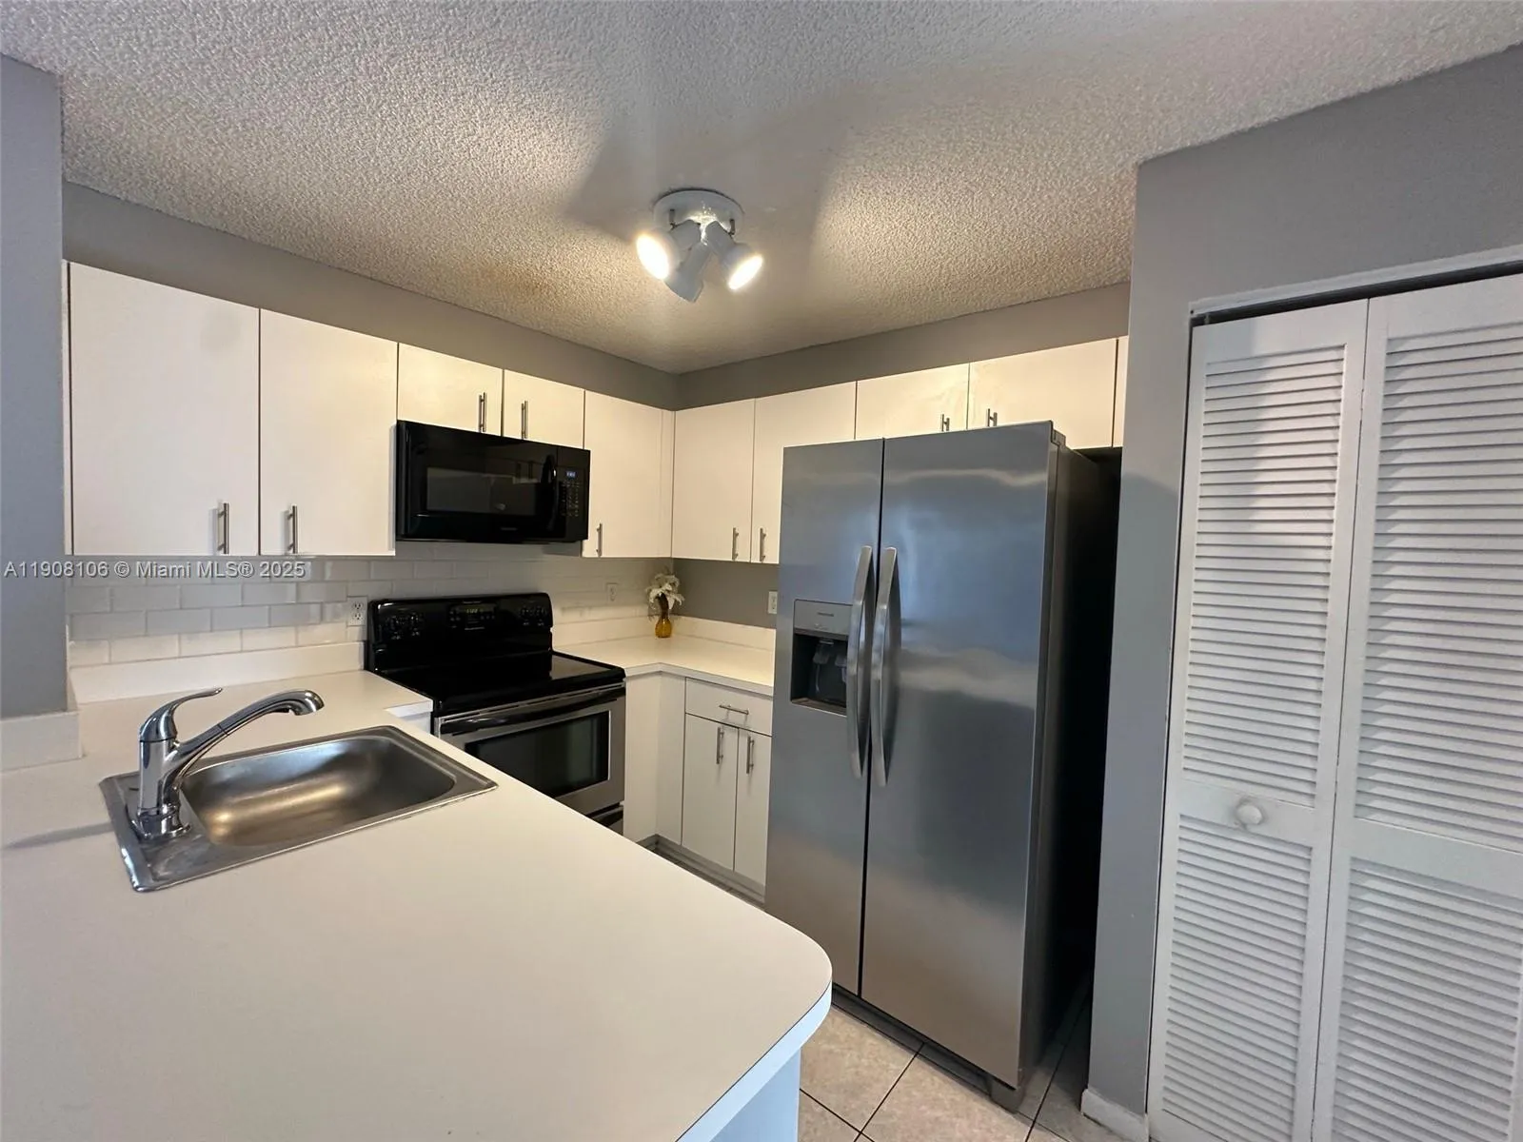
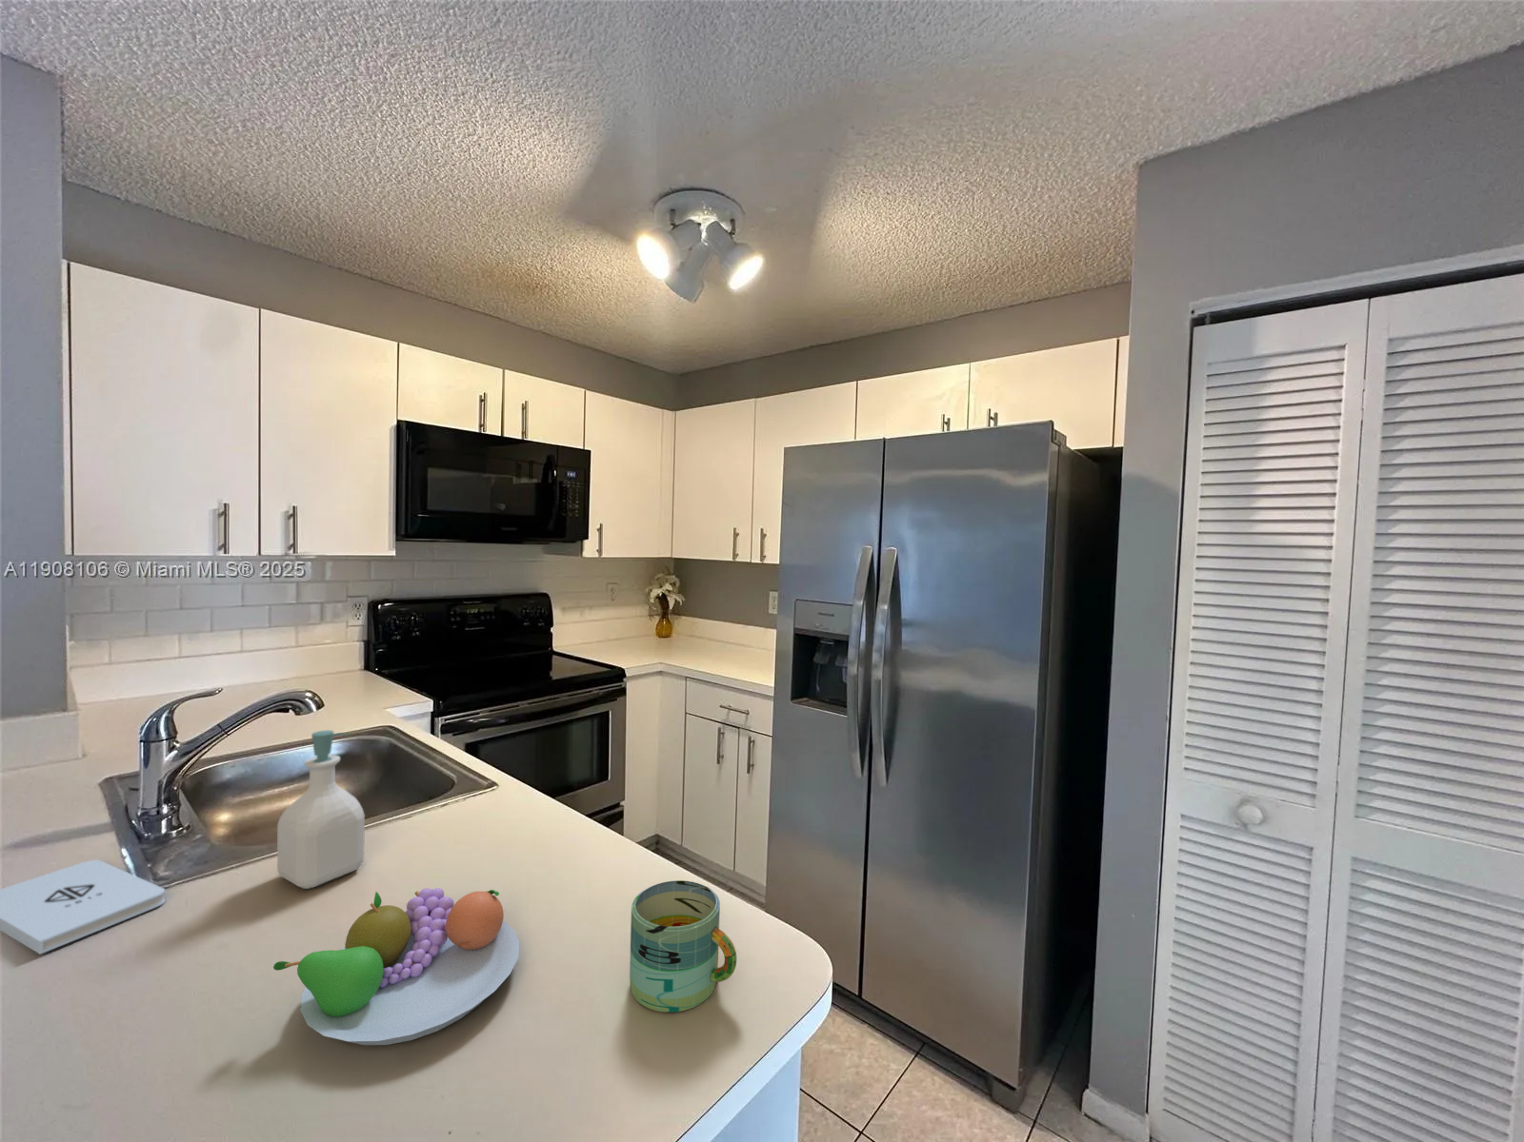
+ fruit bowl (409, 949)
+ mug (685, 944)
+ notepad (71, 900)
+ soap bottle (322, 803)
